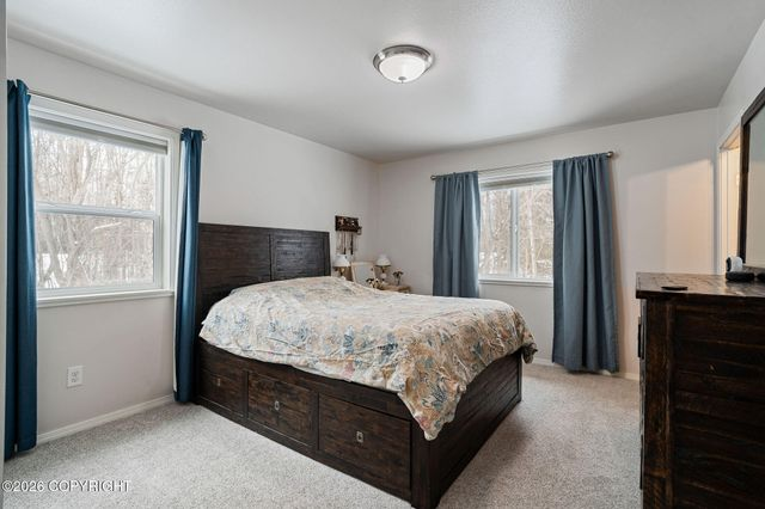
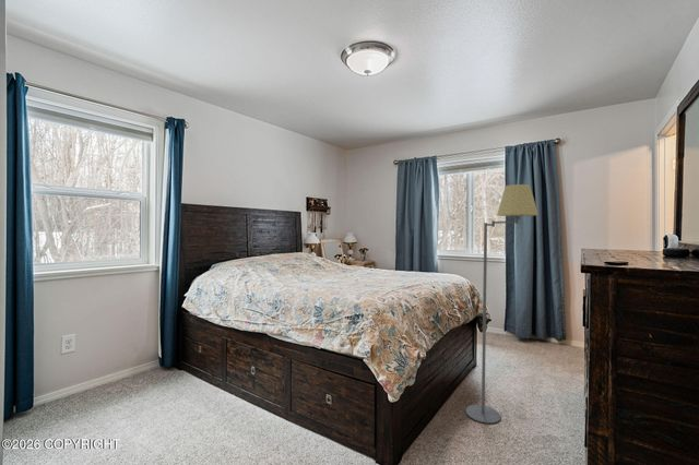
+ floor lamp (485, 301)
